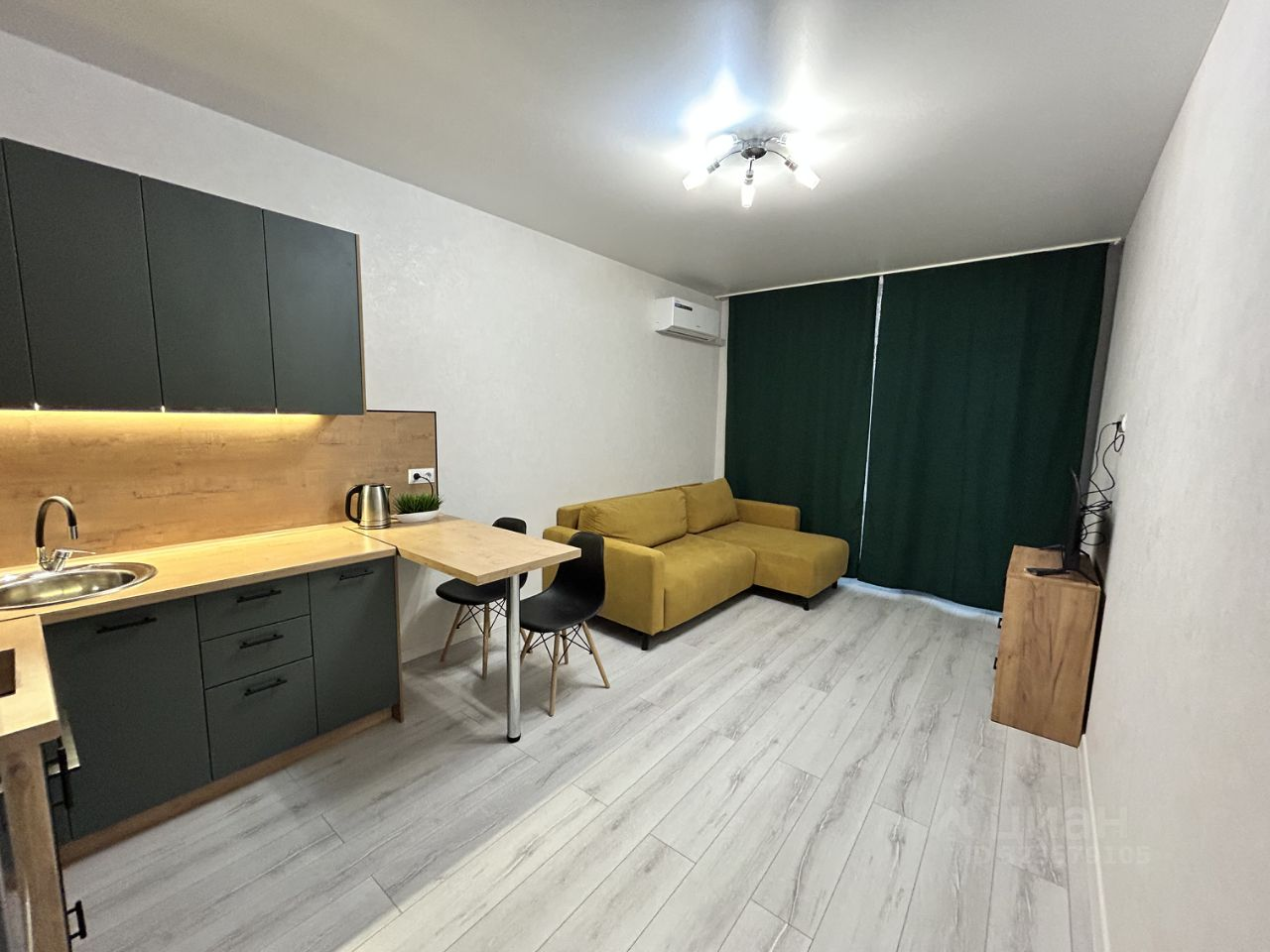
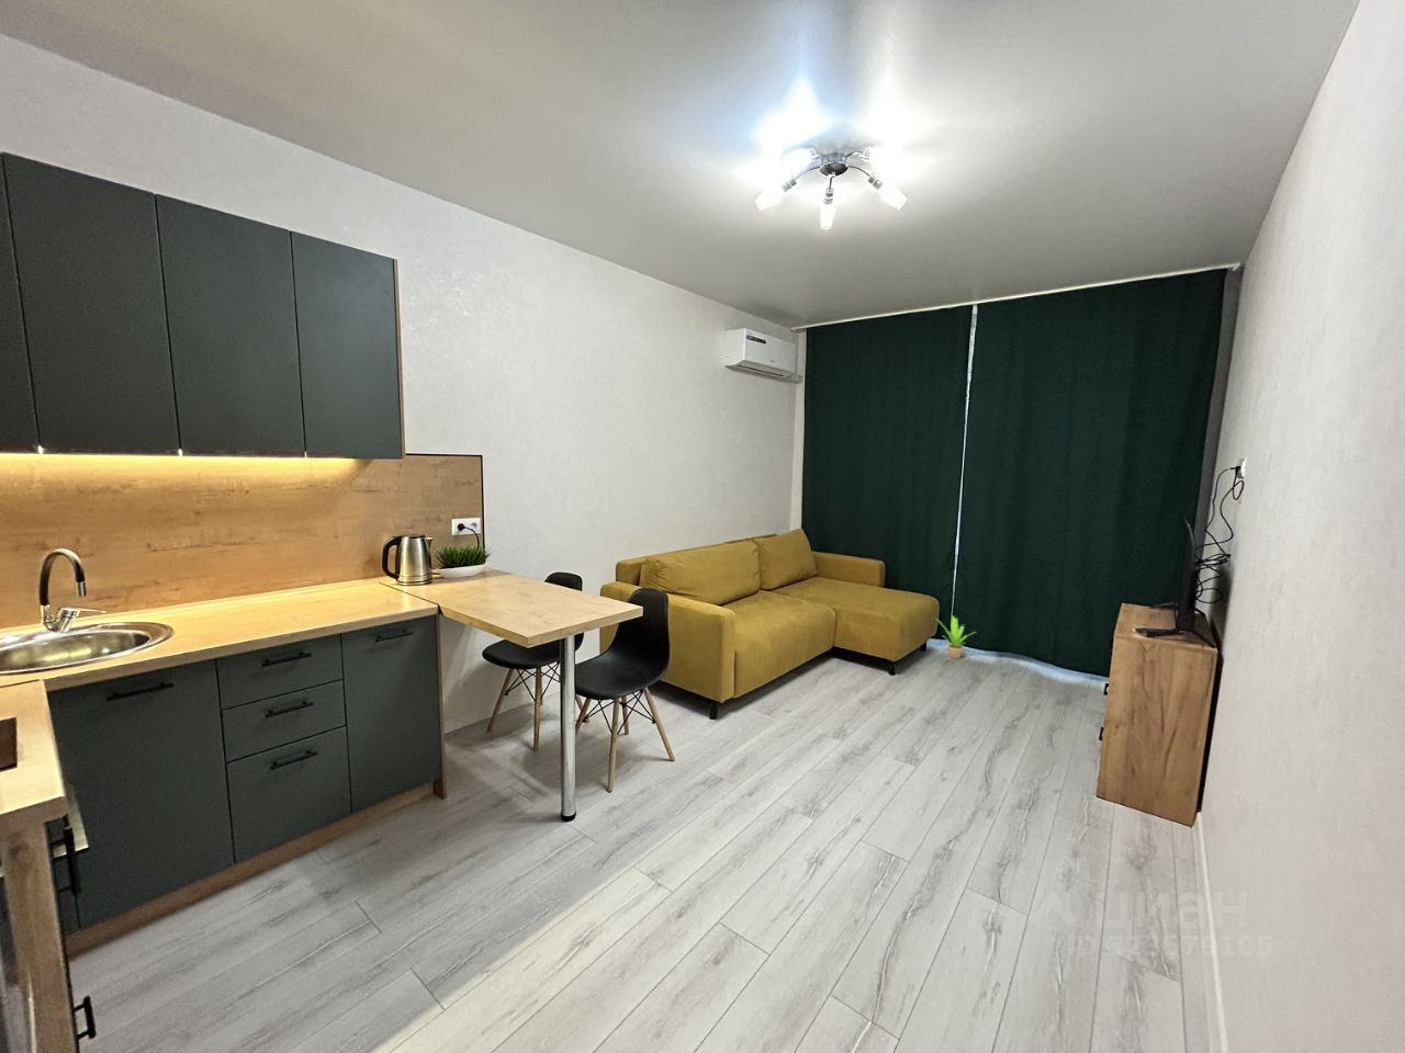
+ potted plant (956, 637)
